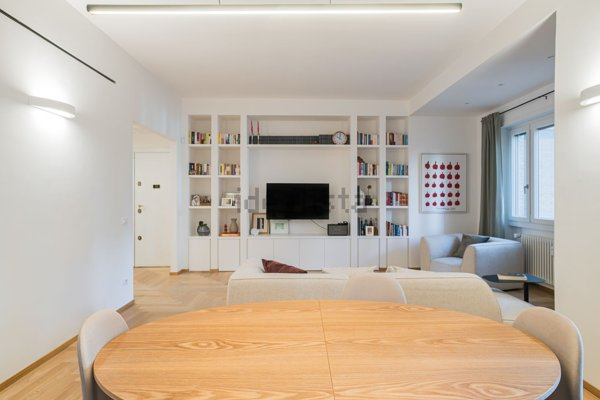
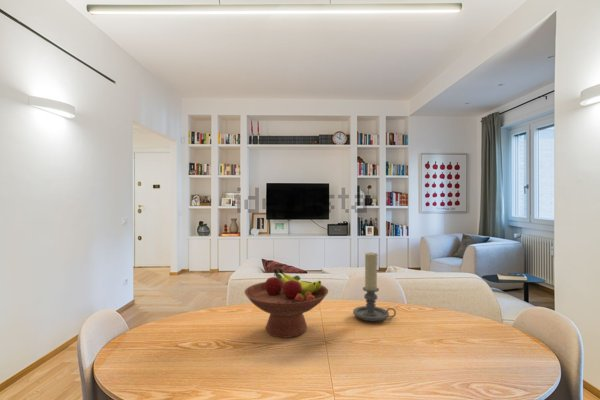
+ candle holder (374, 284)
+ fruit bowl (286, 302)
